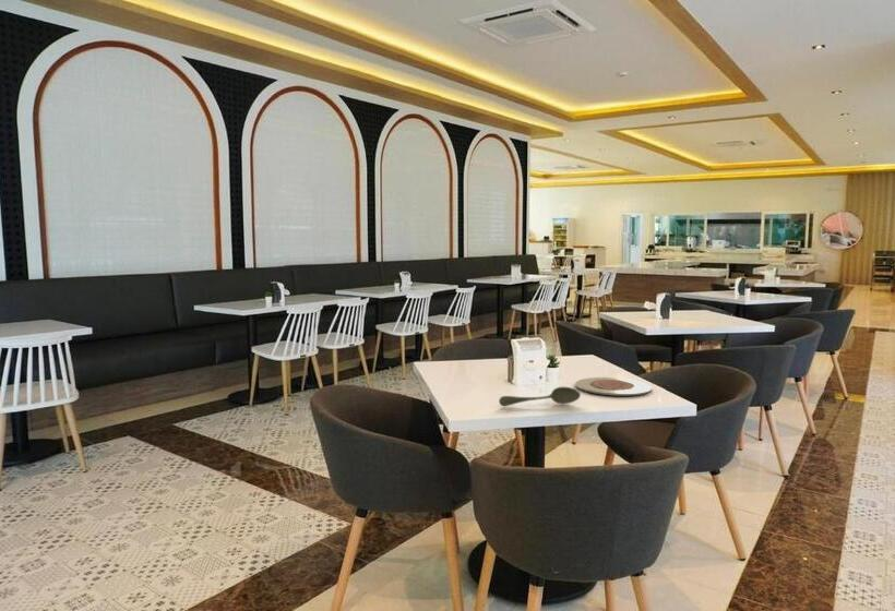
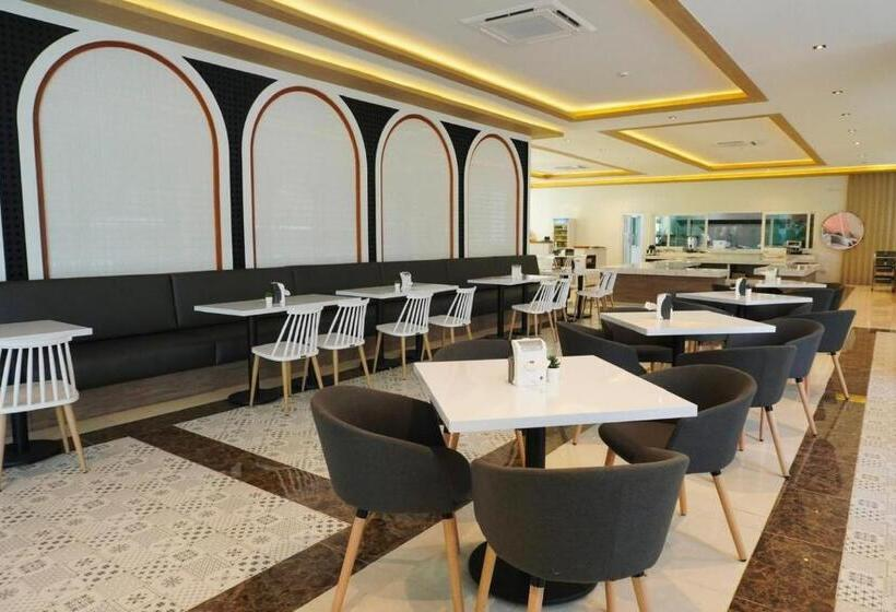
- spoon (539, 397)
- plate (612, 385)
